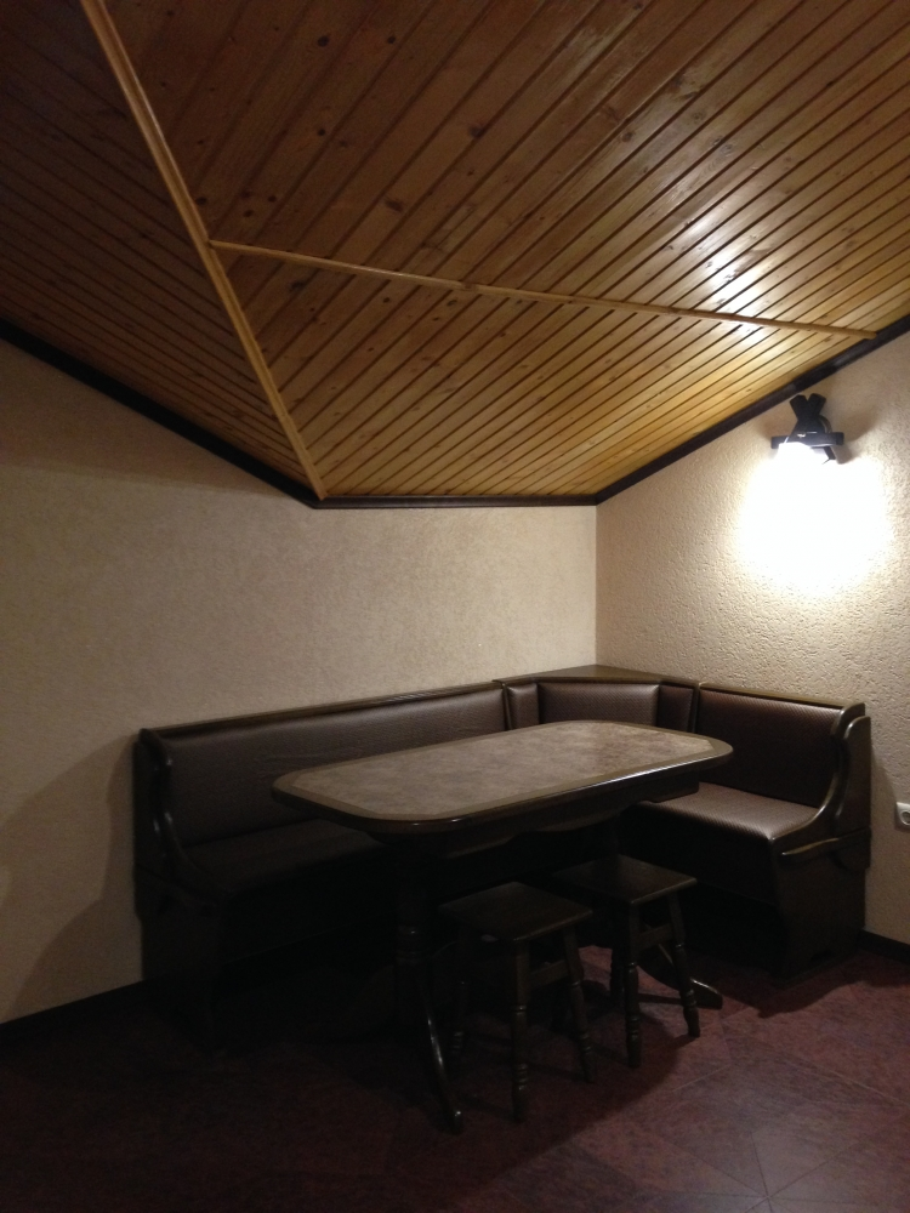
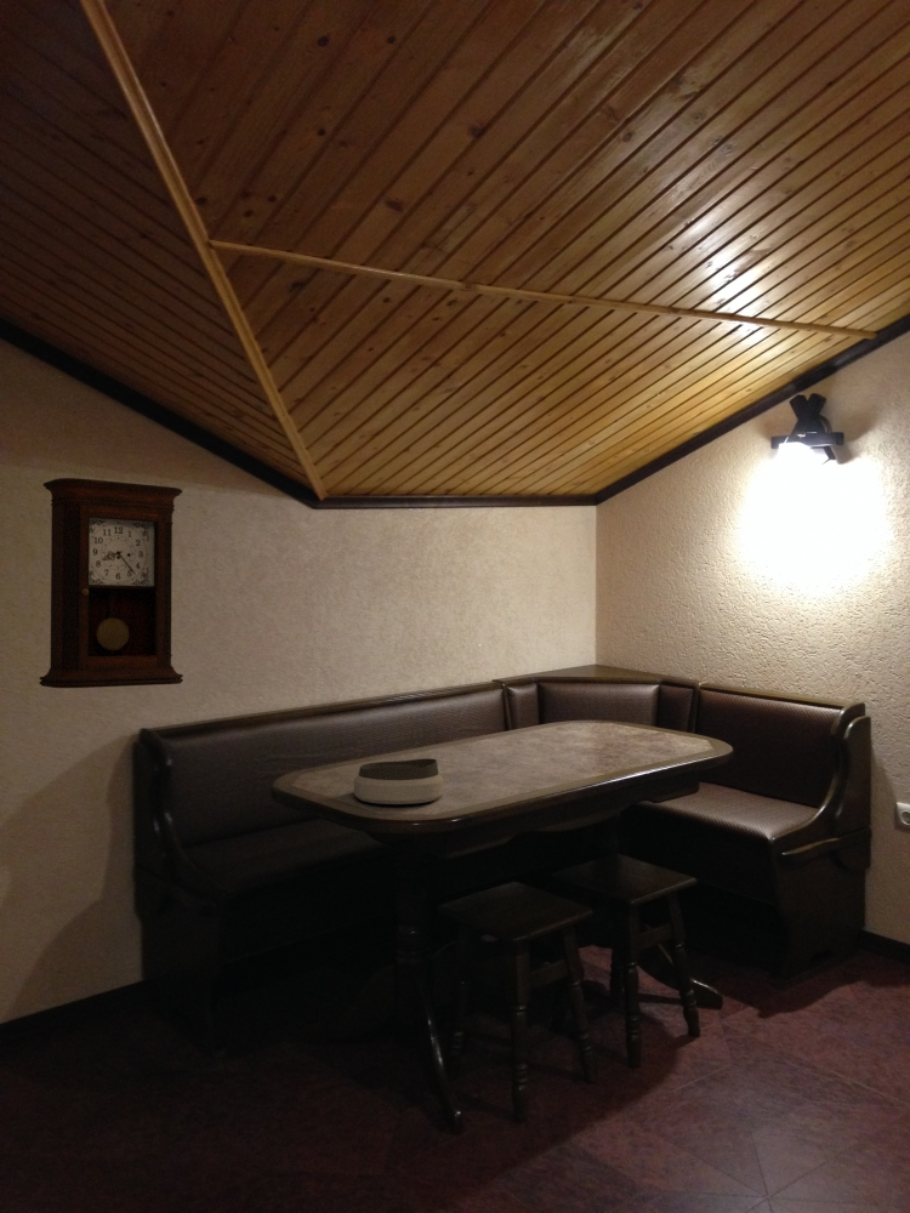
+ pendulum clock (116, 585)
+ bowl (398, 779)
